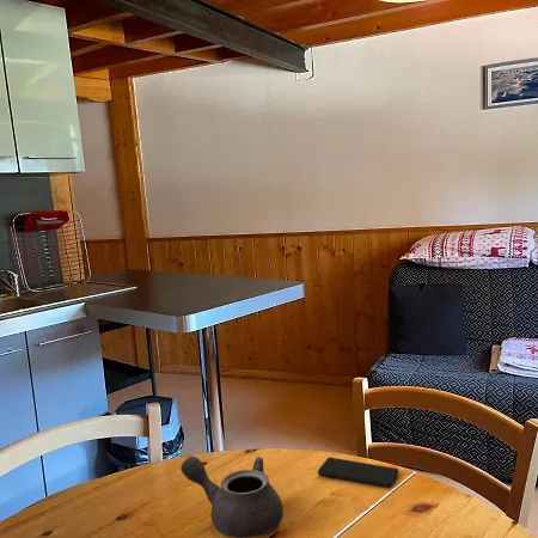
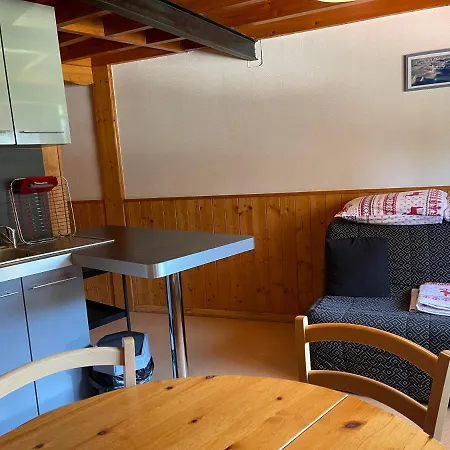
- smartphone (357, 471)
- teapot (231, 488)
